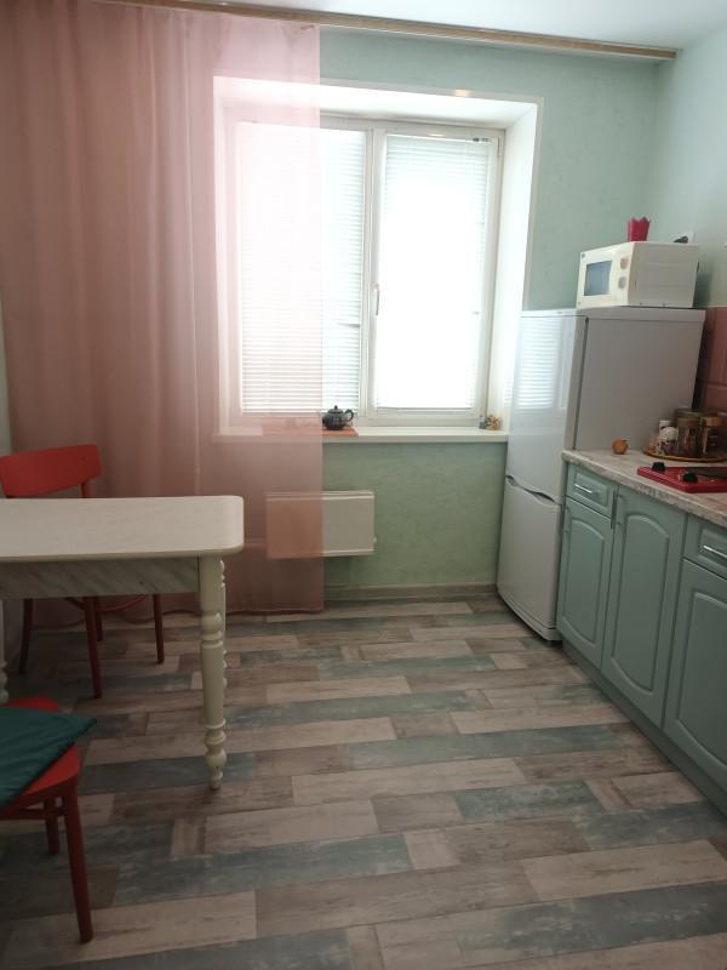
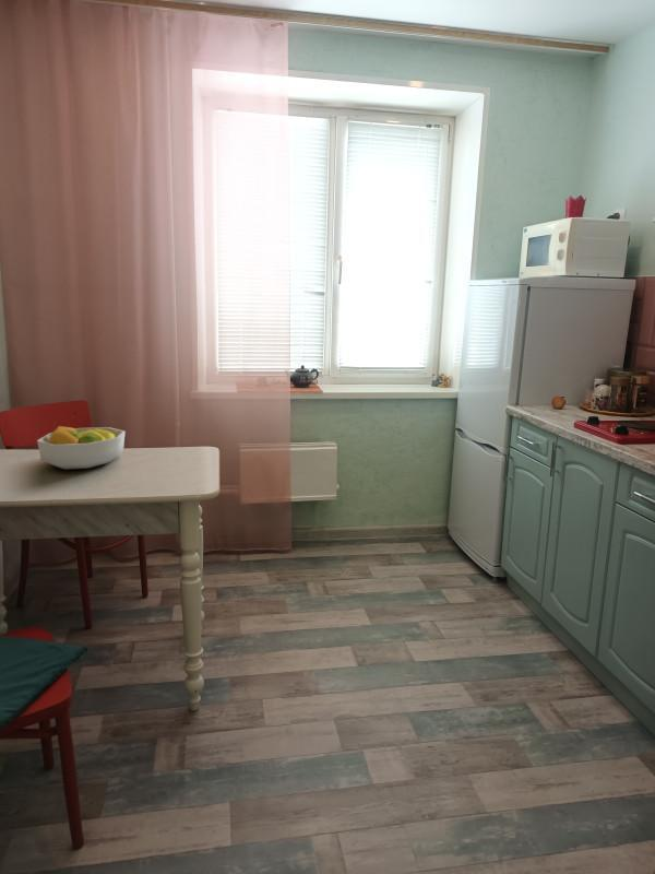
+ fruit bowl (83, 442)
